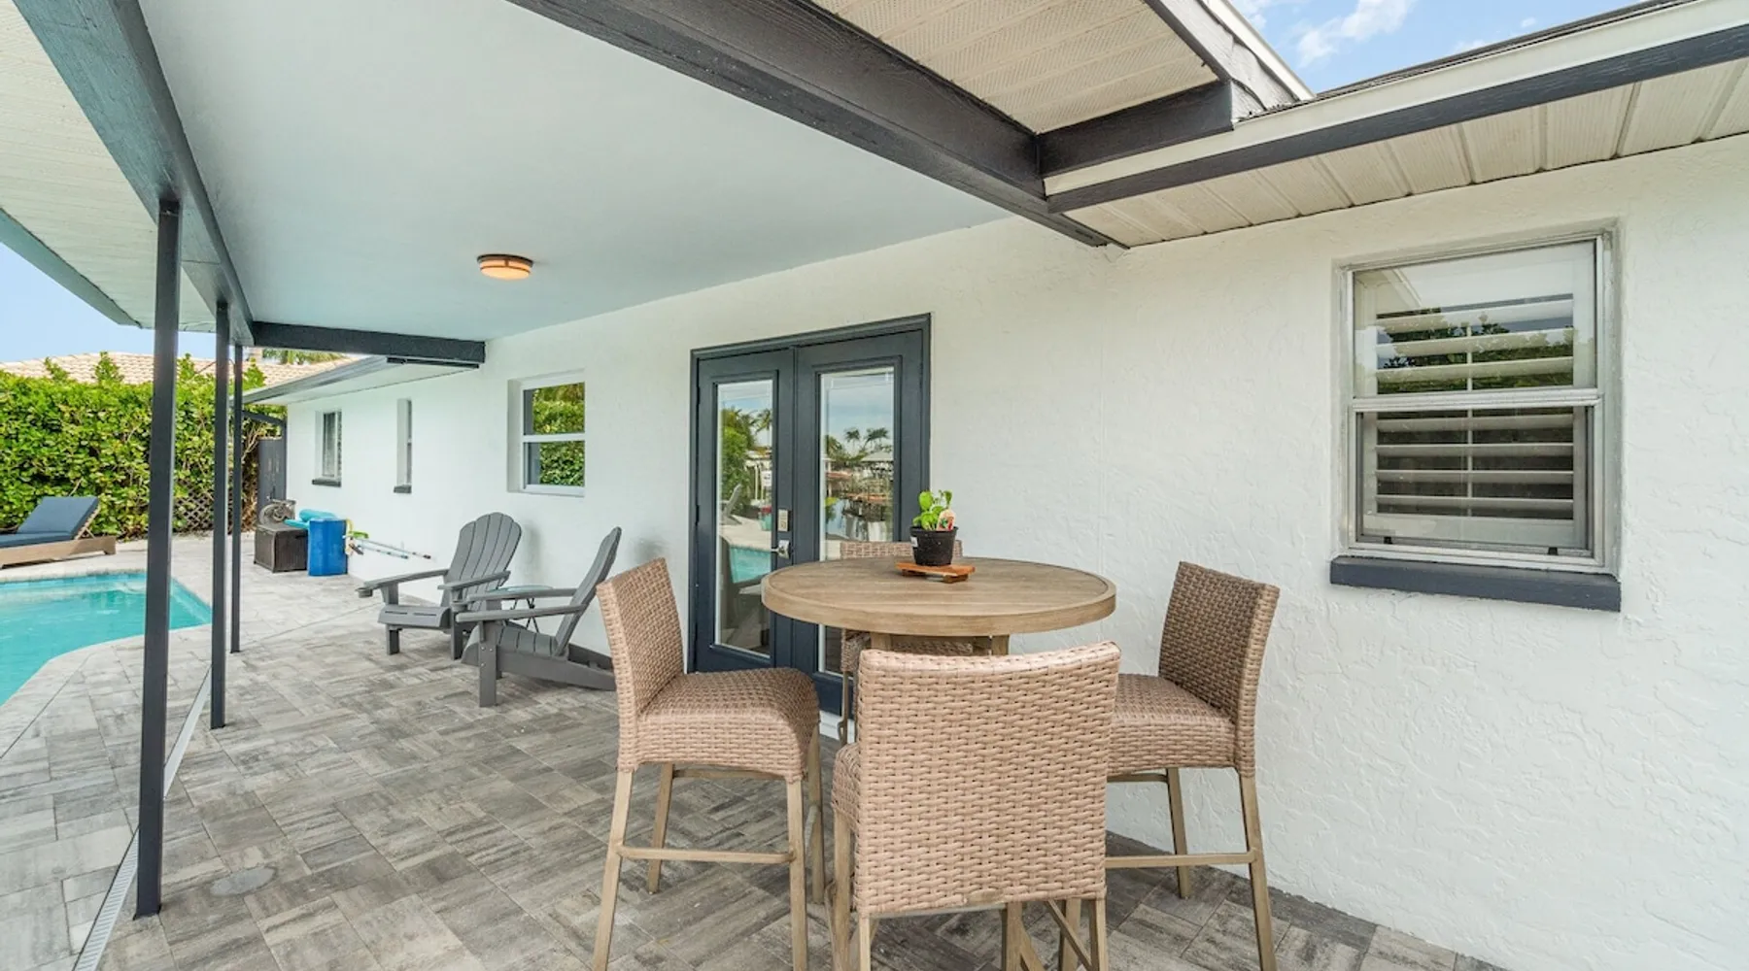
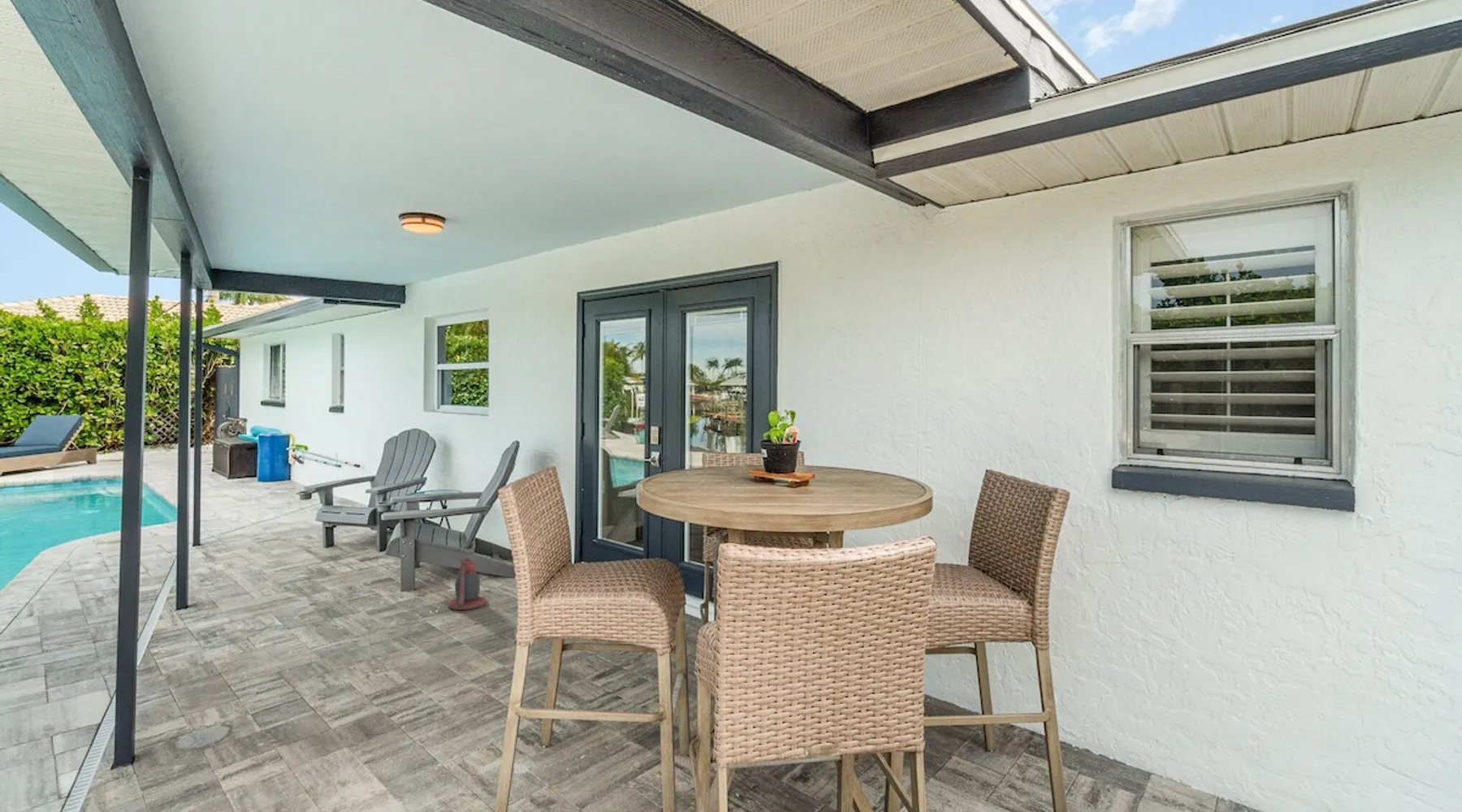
+ lantern (467, 581)
